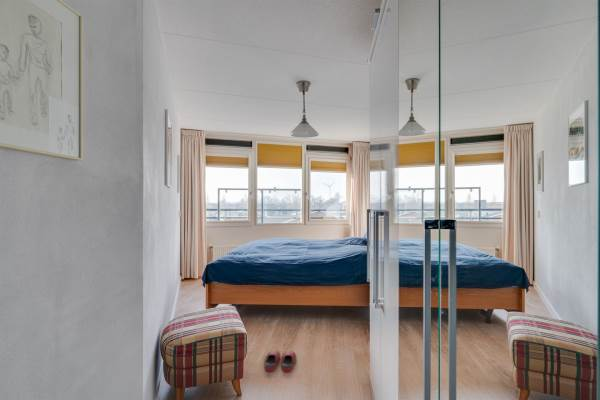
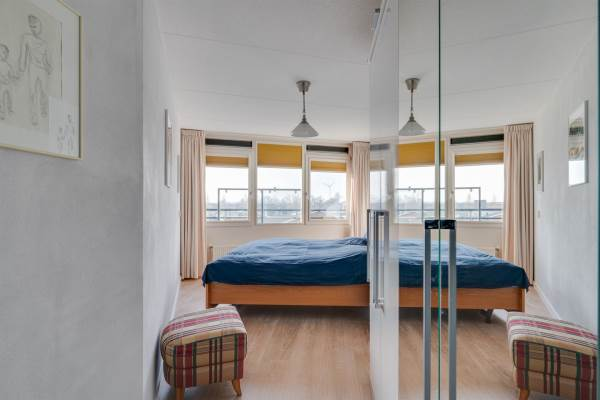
- slippers (279, 357)
